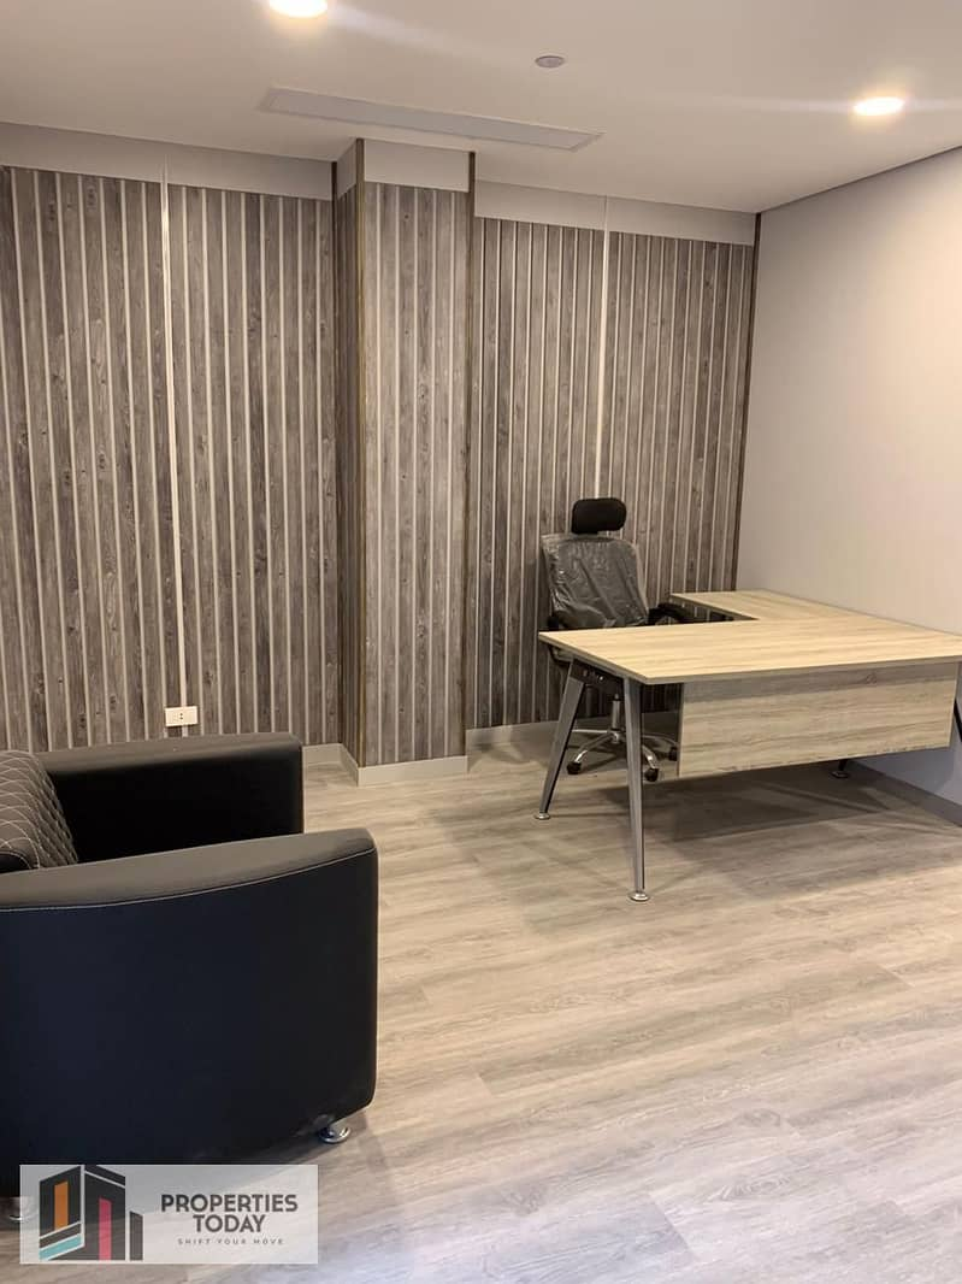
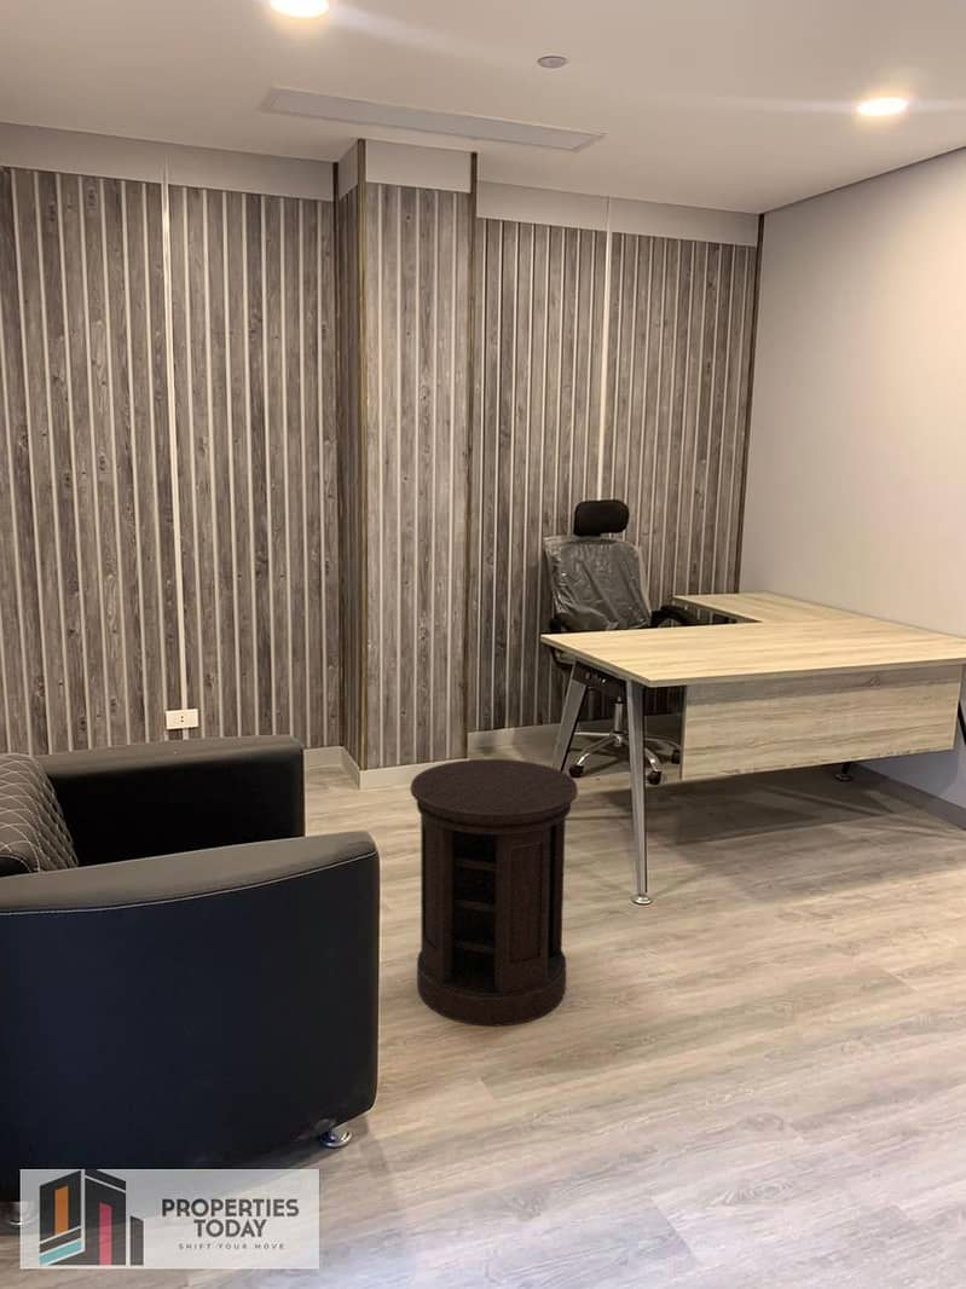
+ side table (492, 885)
